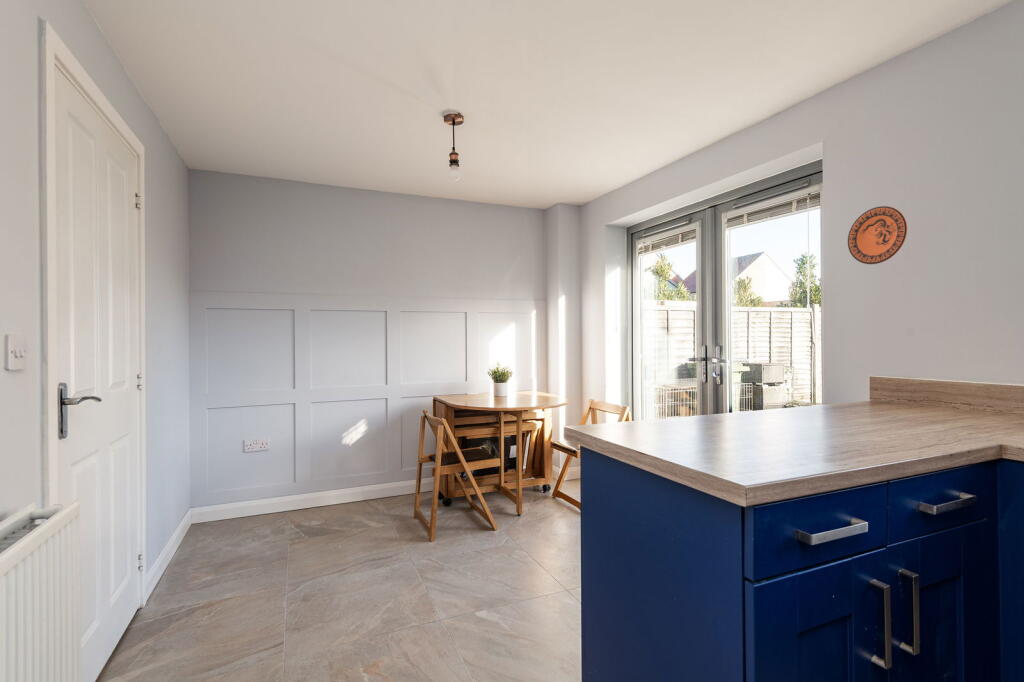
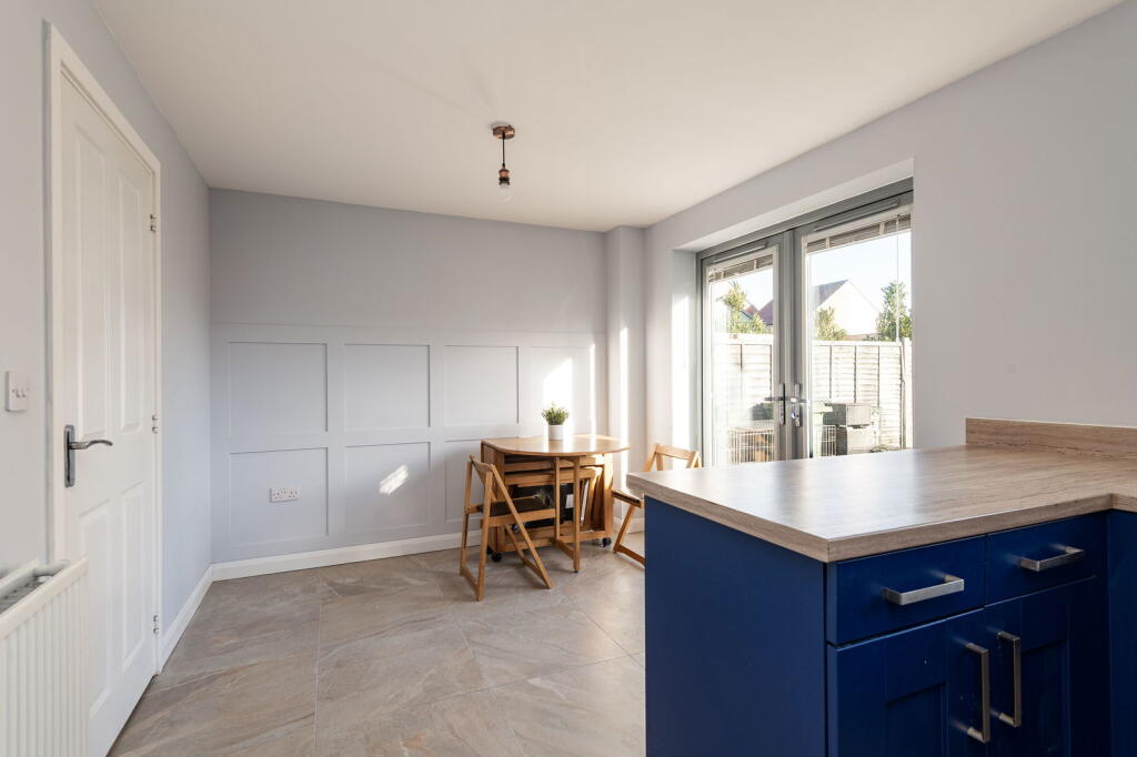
- decorative plate (876, 235)
